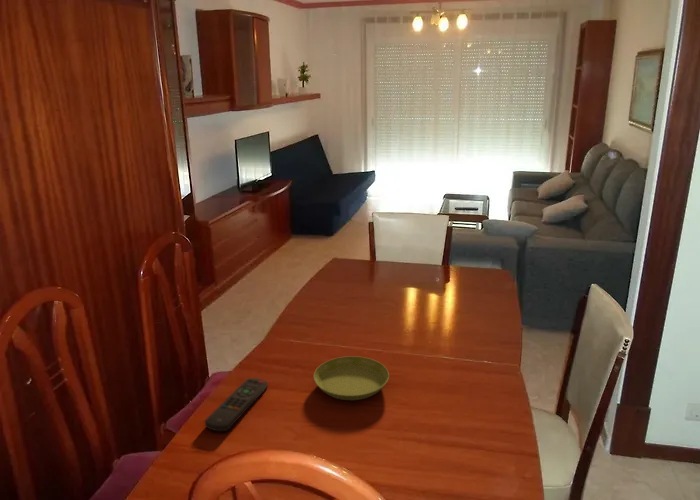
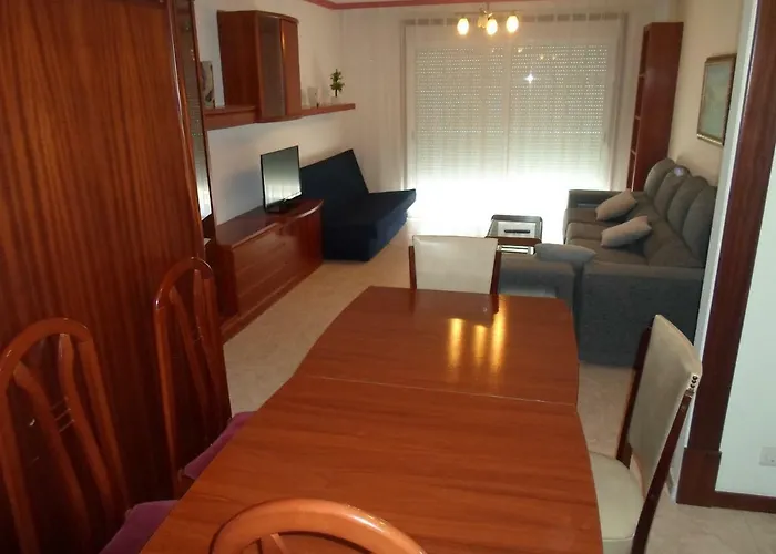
- remote control (238, 402)
- saucer (351, 379)
